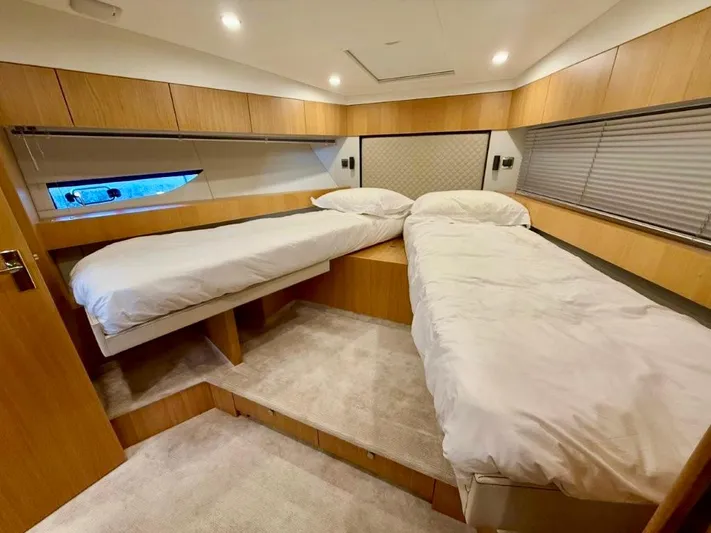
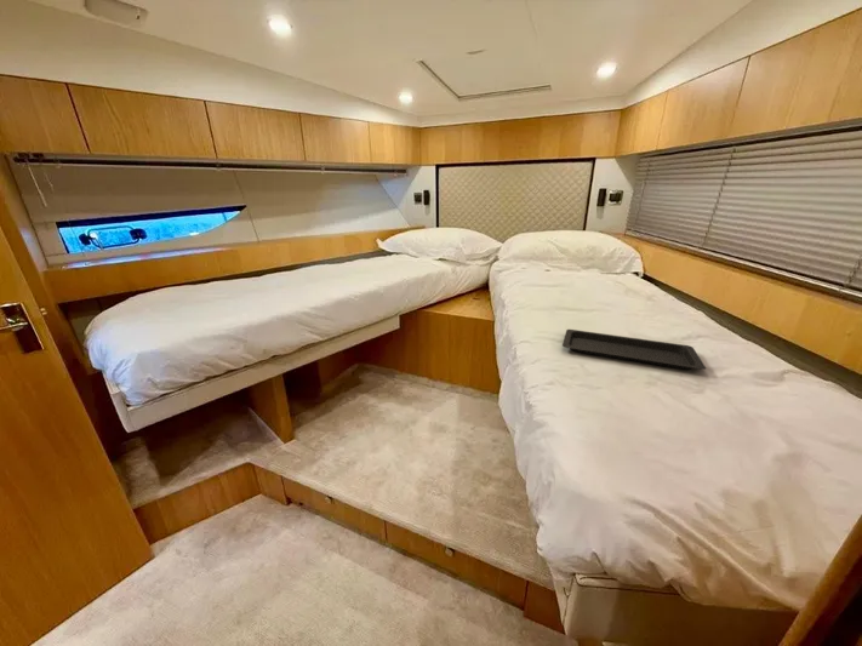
+ serving tray (626, 348)
